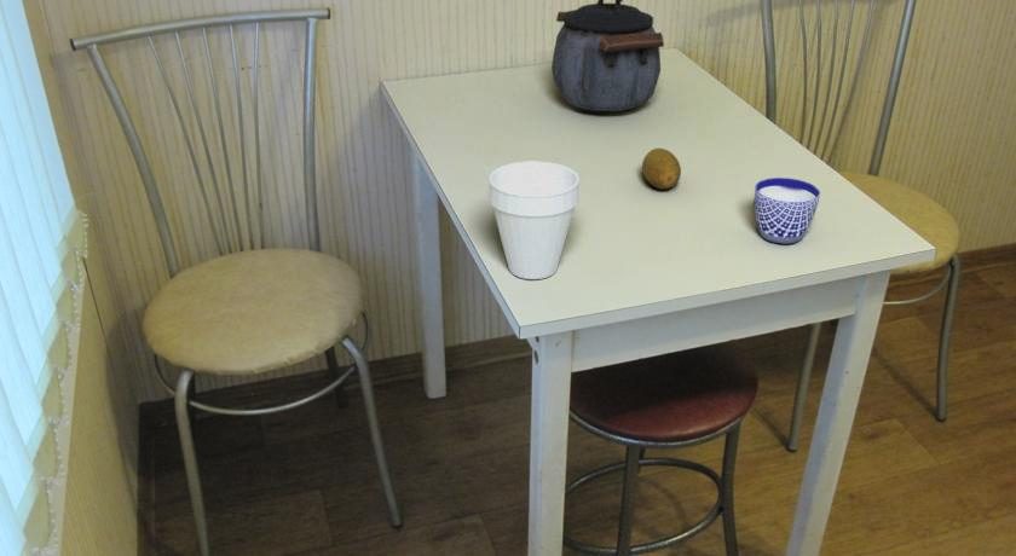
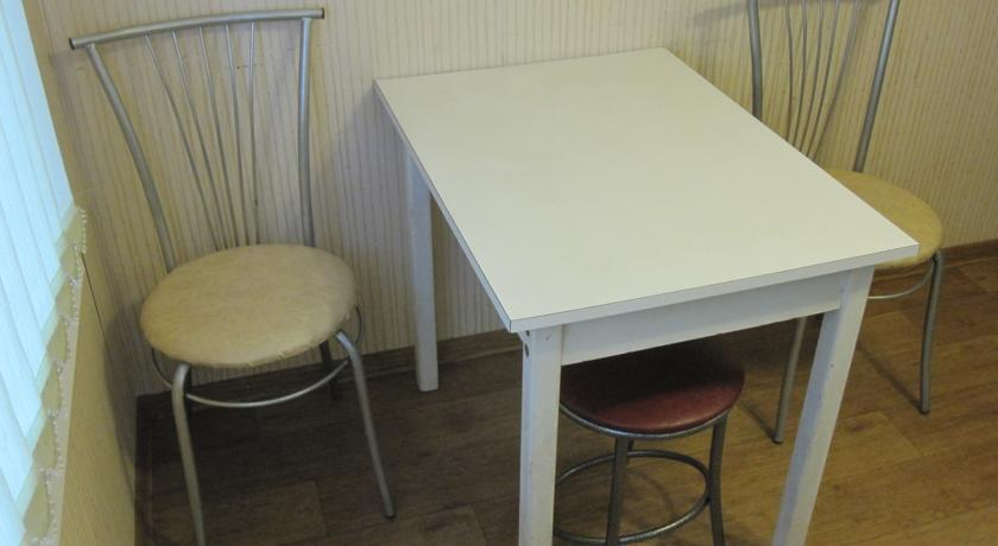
- cup (532, 224)
- fruit (660, 168)
- cup (779, 208)
- kettle (606, 46)
